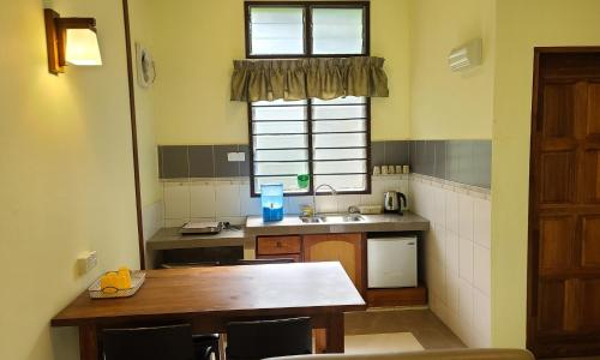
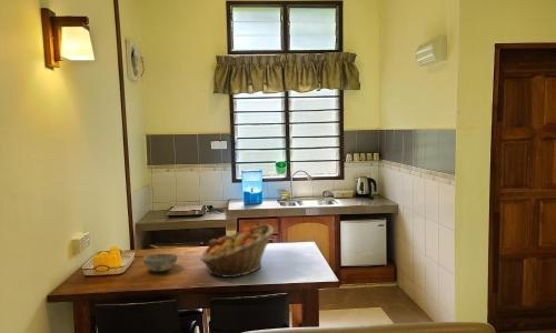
+ fruit basket (237, 248)
+ bowl (160, 263)
